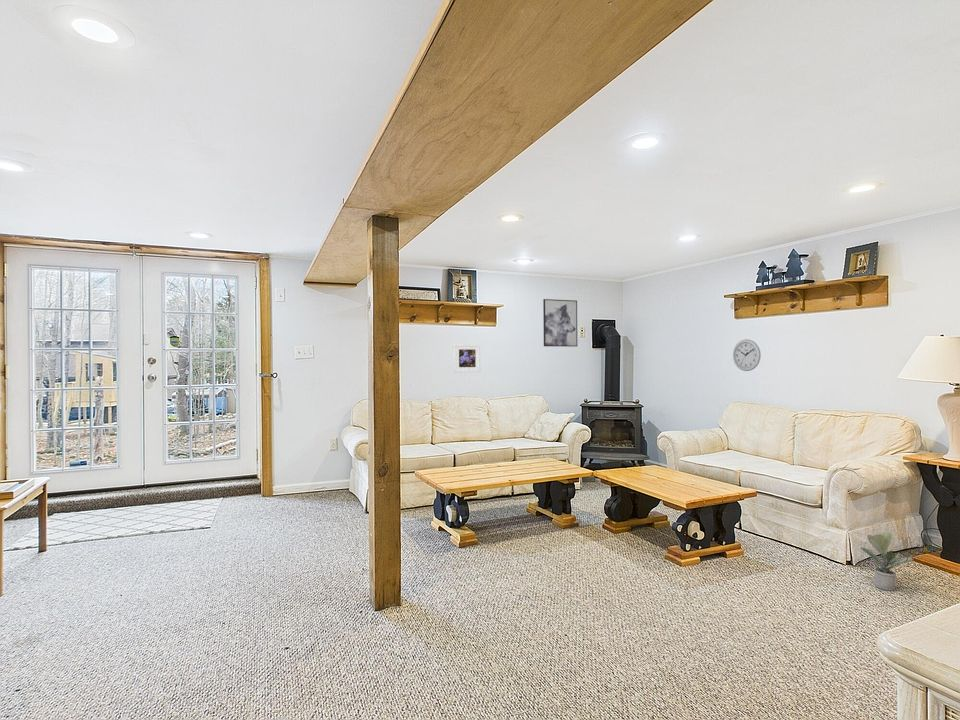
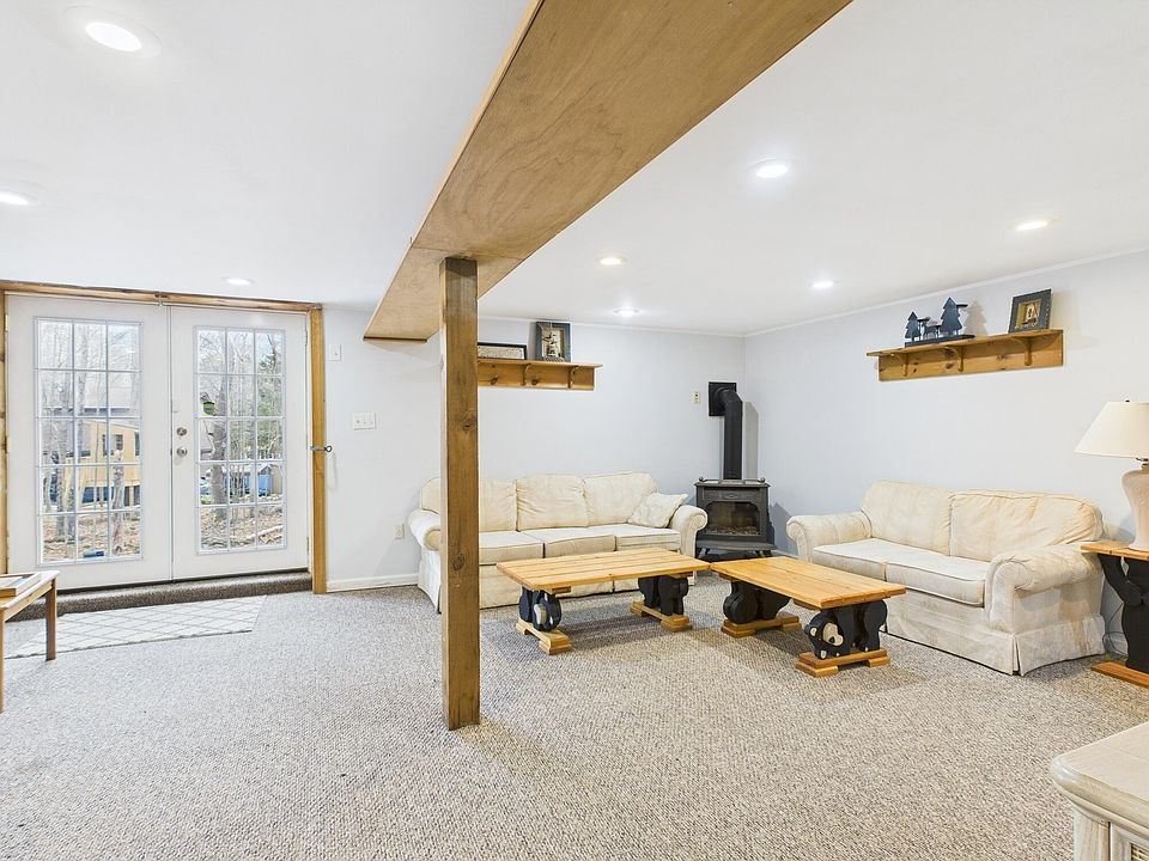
- wall art (560, 323)
- wall clock (745, 355)
- potted plant (887, 559)
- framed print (467, 358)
